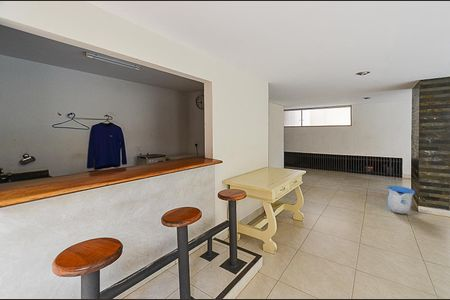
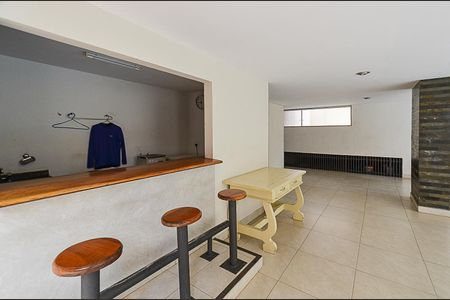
- sun visor (400, 200)
